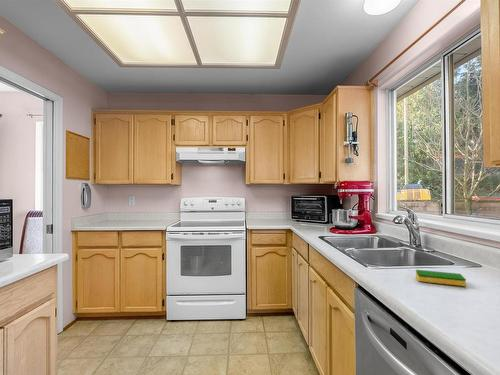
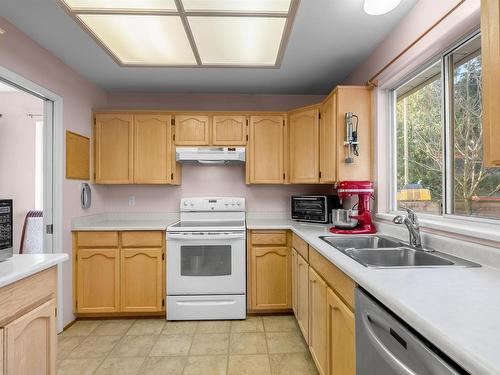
- dish sponge (439, 277)
